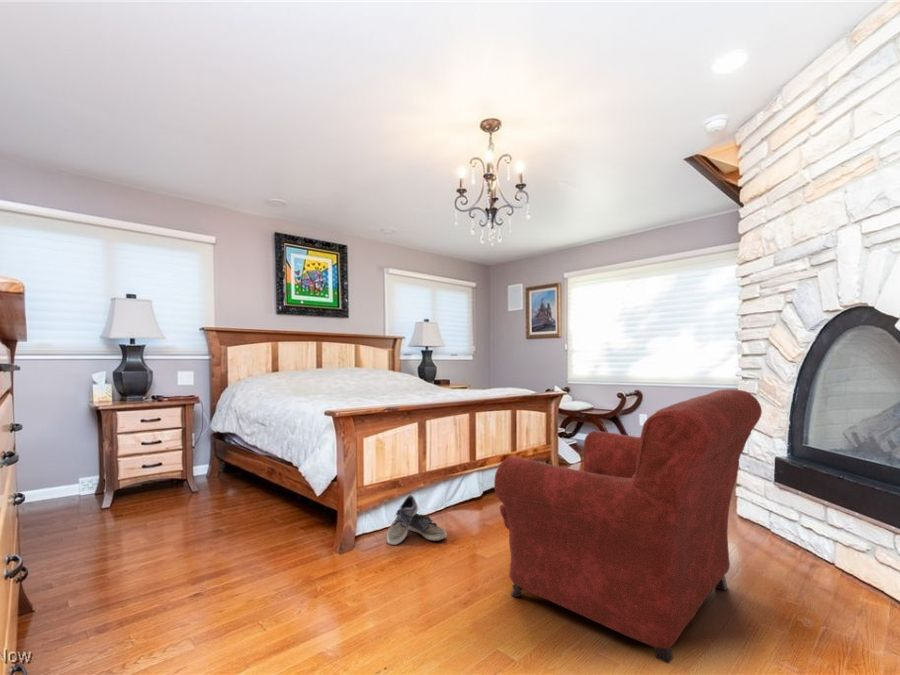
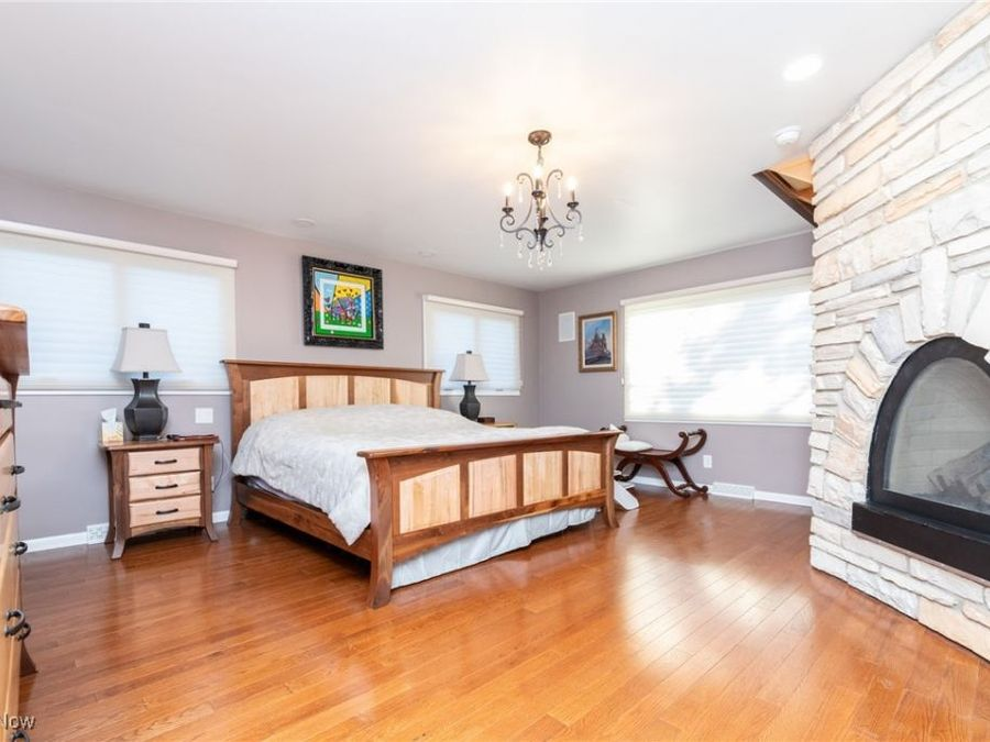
- armchair (621, 490)
- shoe (414, 520)
